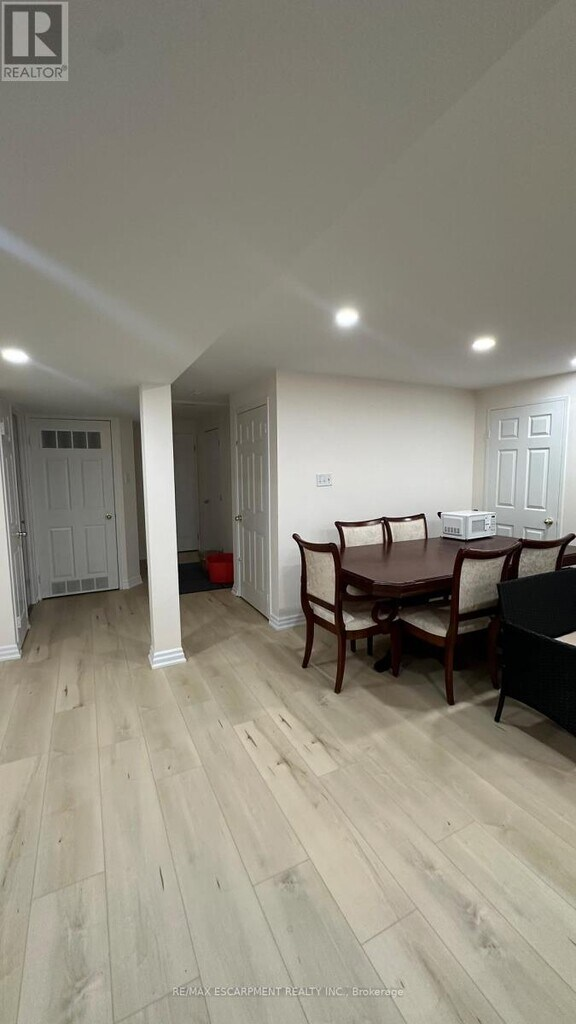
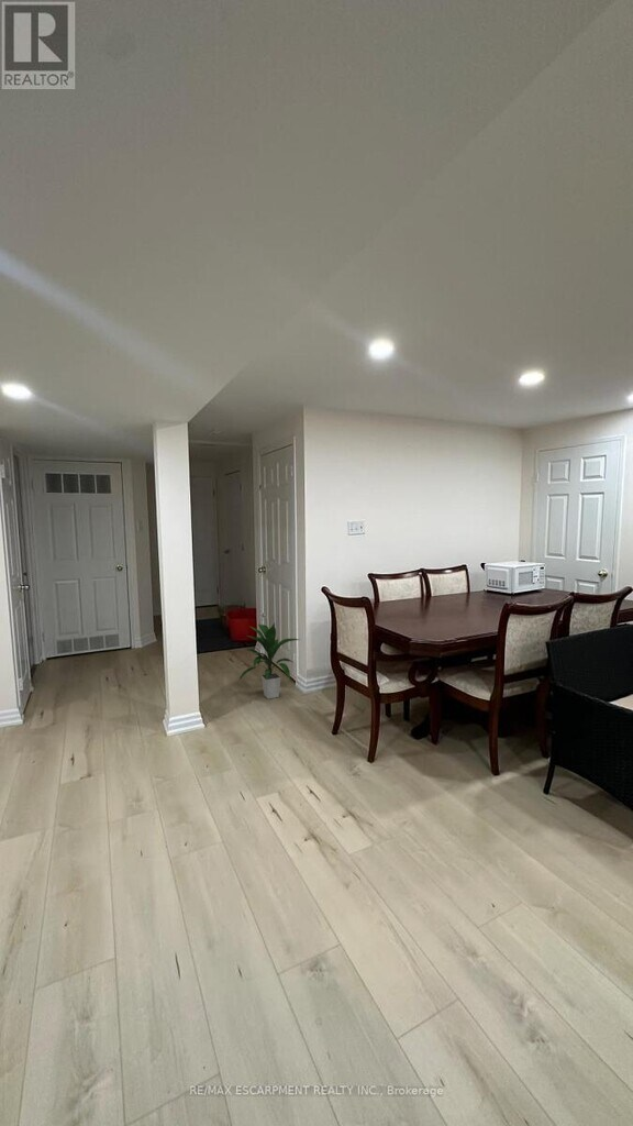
+ indoor plant (268, 659)
